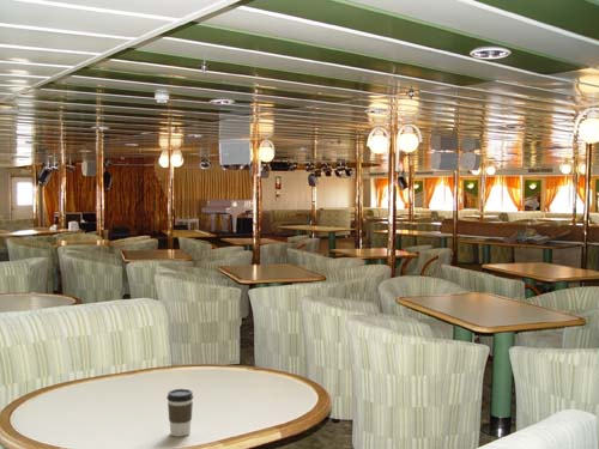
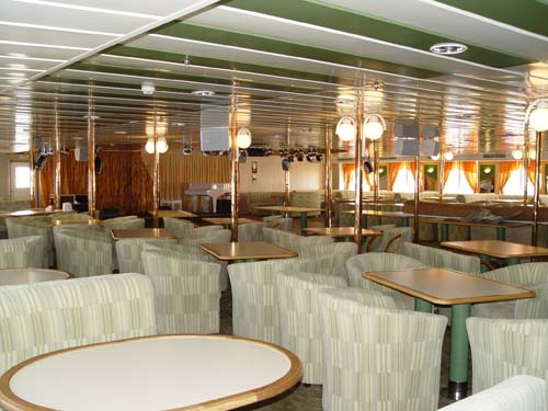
- coffee cup (180, 412)
